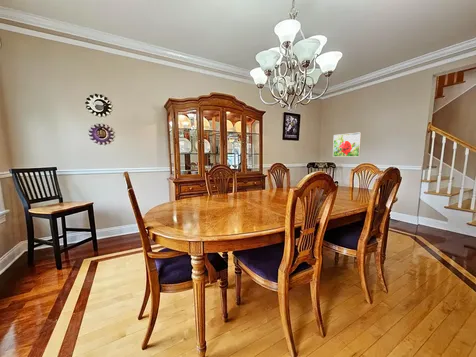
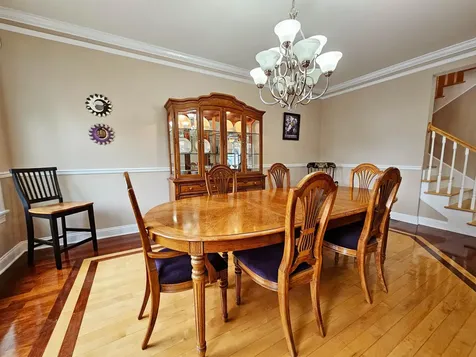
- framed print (346, 145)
